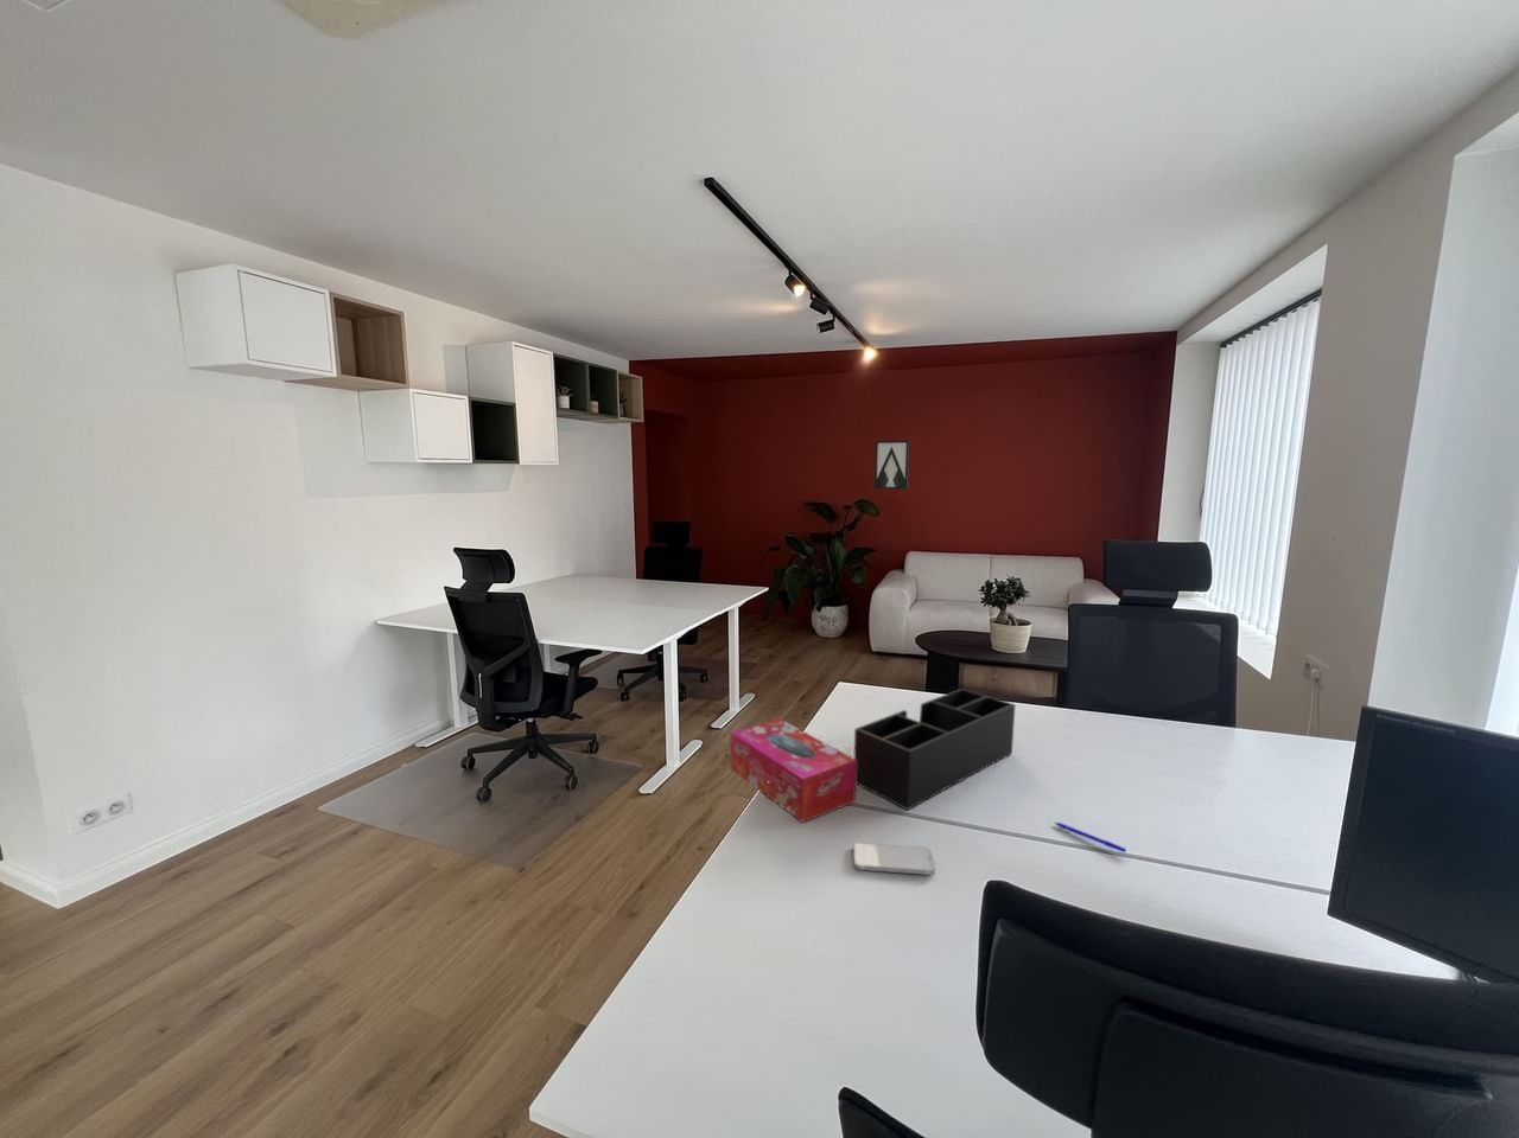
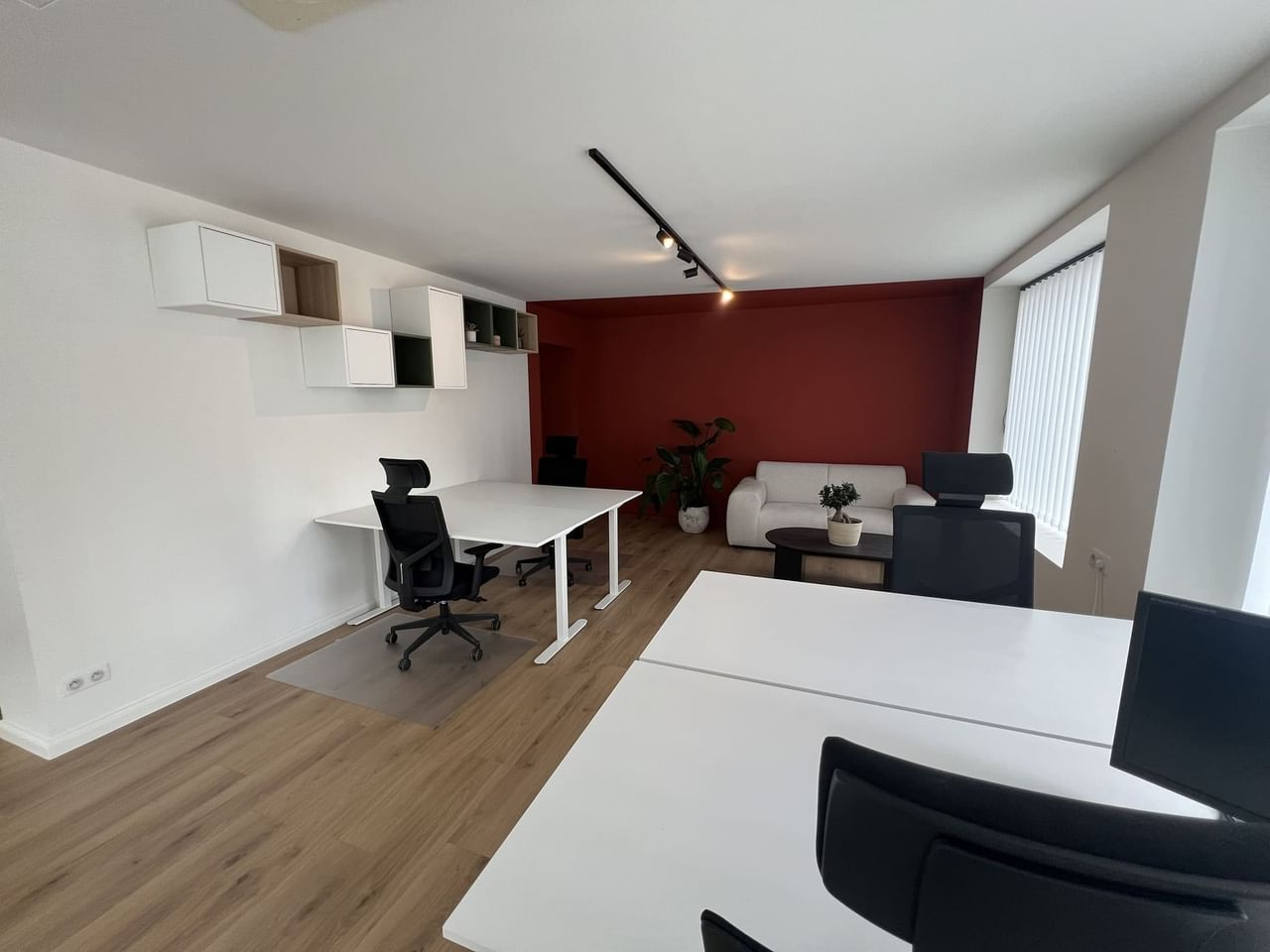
- desk organizer (938, 741)
- tissue box (789, 765)
- smartphone (892, 858)
- pen (1087, 836)
- wall art (891, 465)
